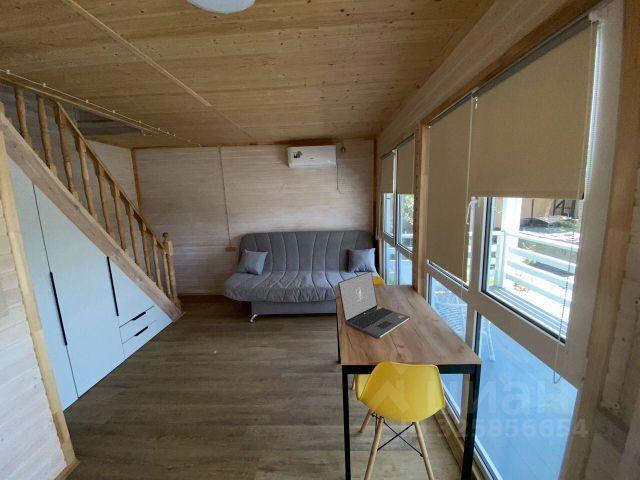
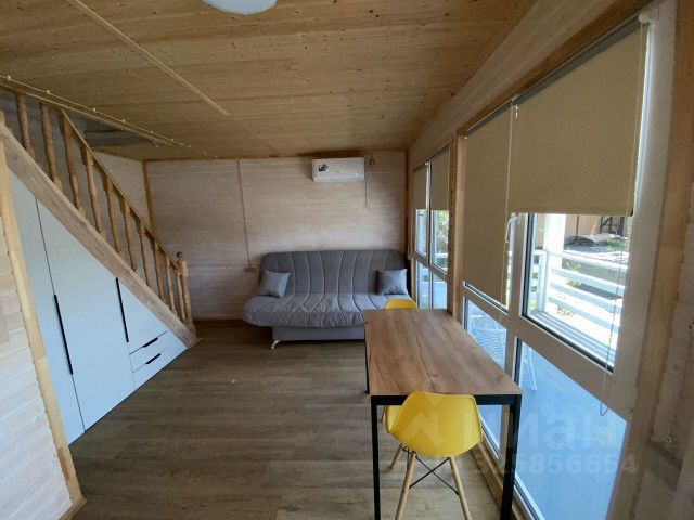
- laptop (374, 300)
